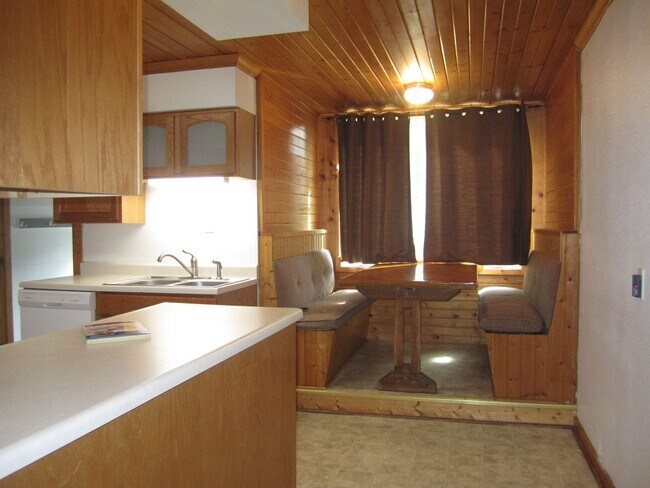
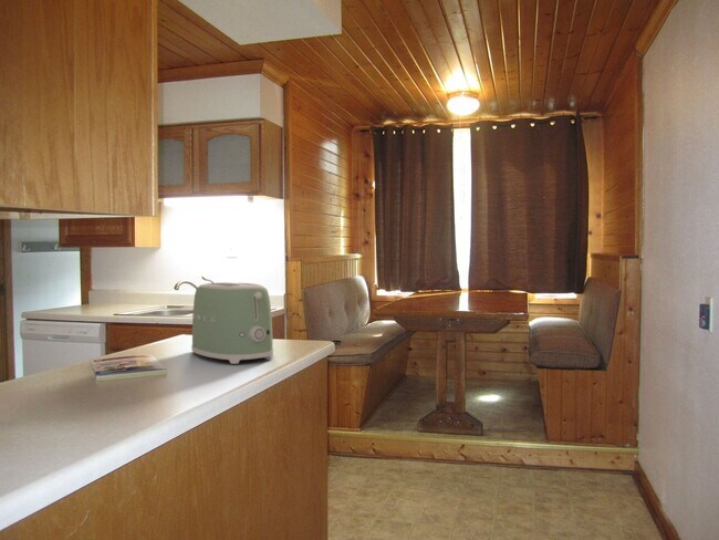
+ toaster (231, 319)
